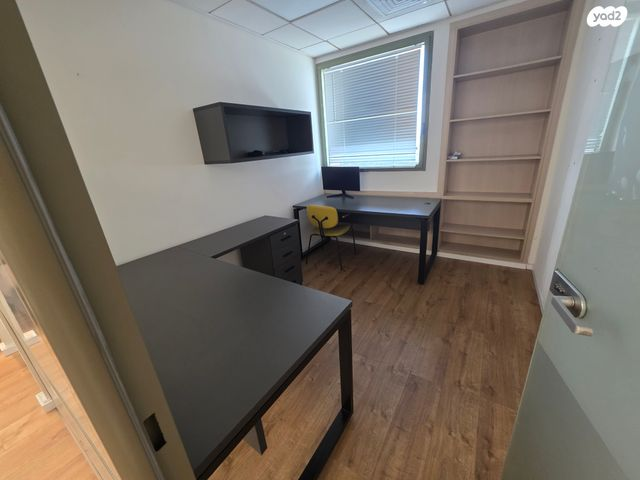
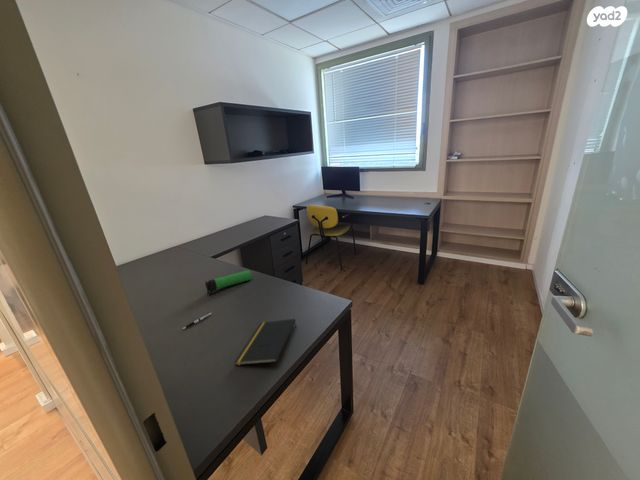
+ notepad (267, 340)
+ bottle (229, 280)
+ pen (197, 321)
